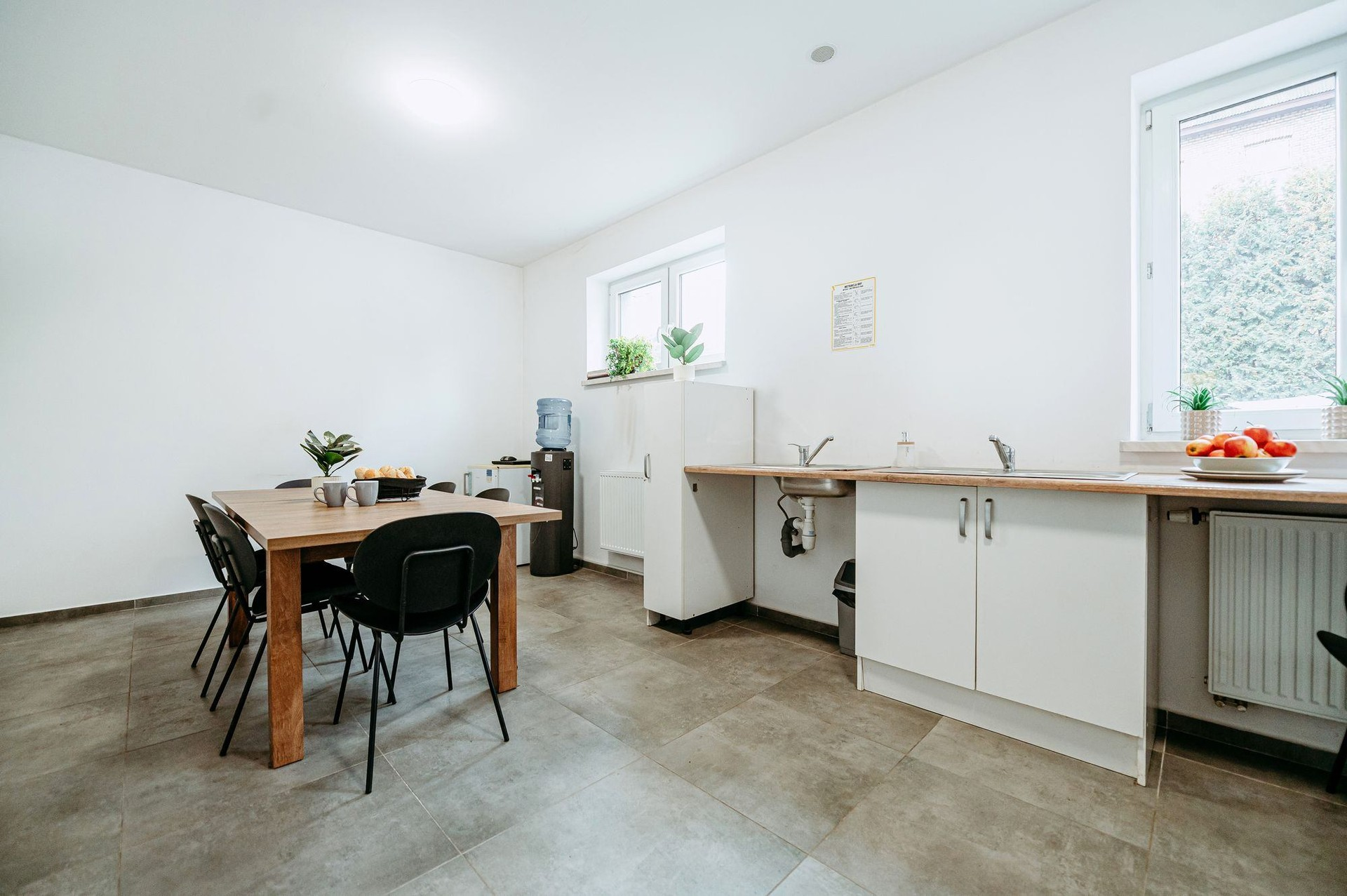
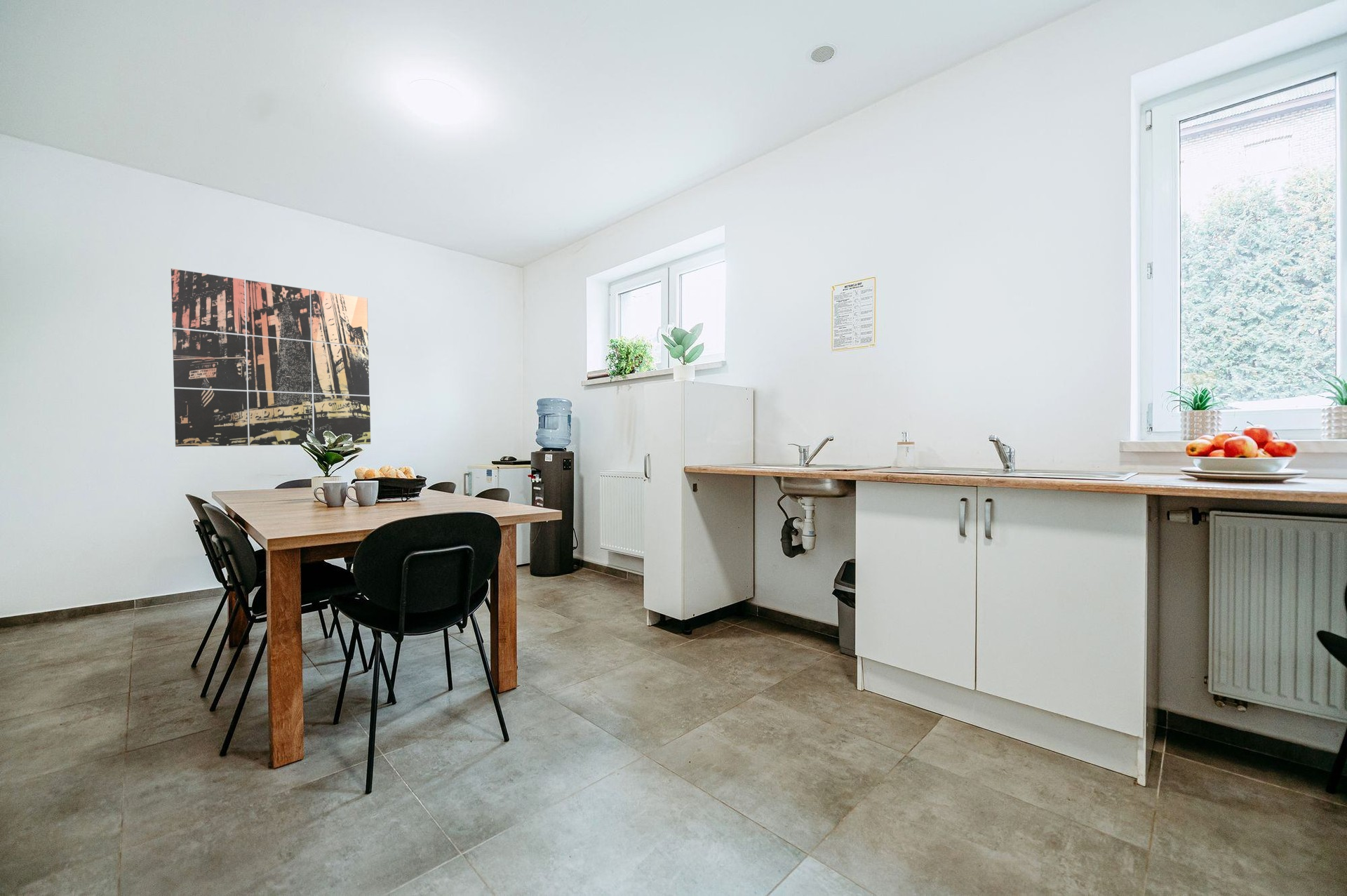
+ wall art (281, 365)
